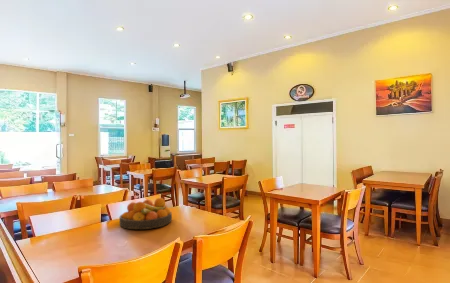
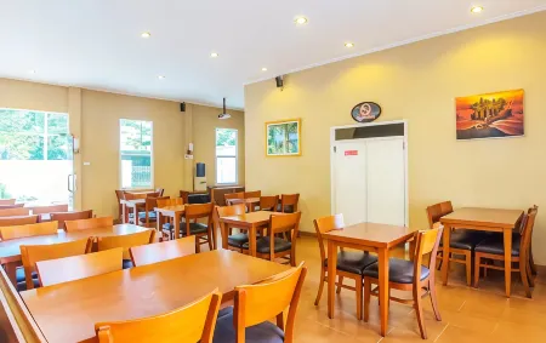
- fruit bowl (146, 210)
